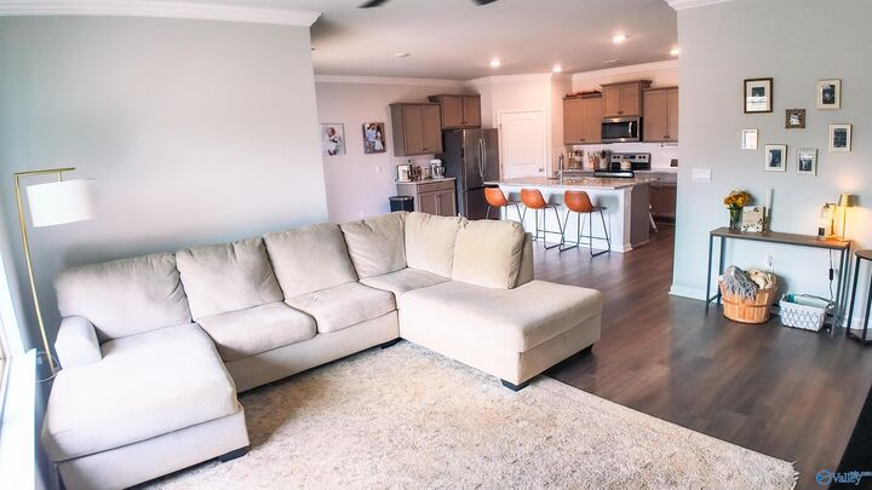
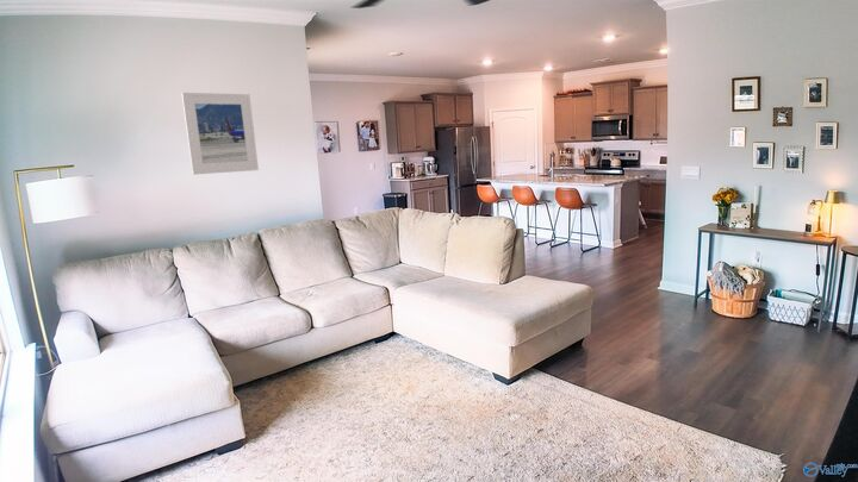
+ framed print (222, 133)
